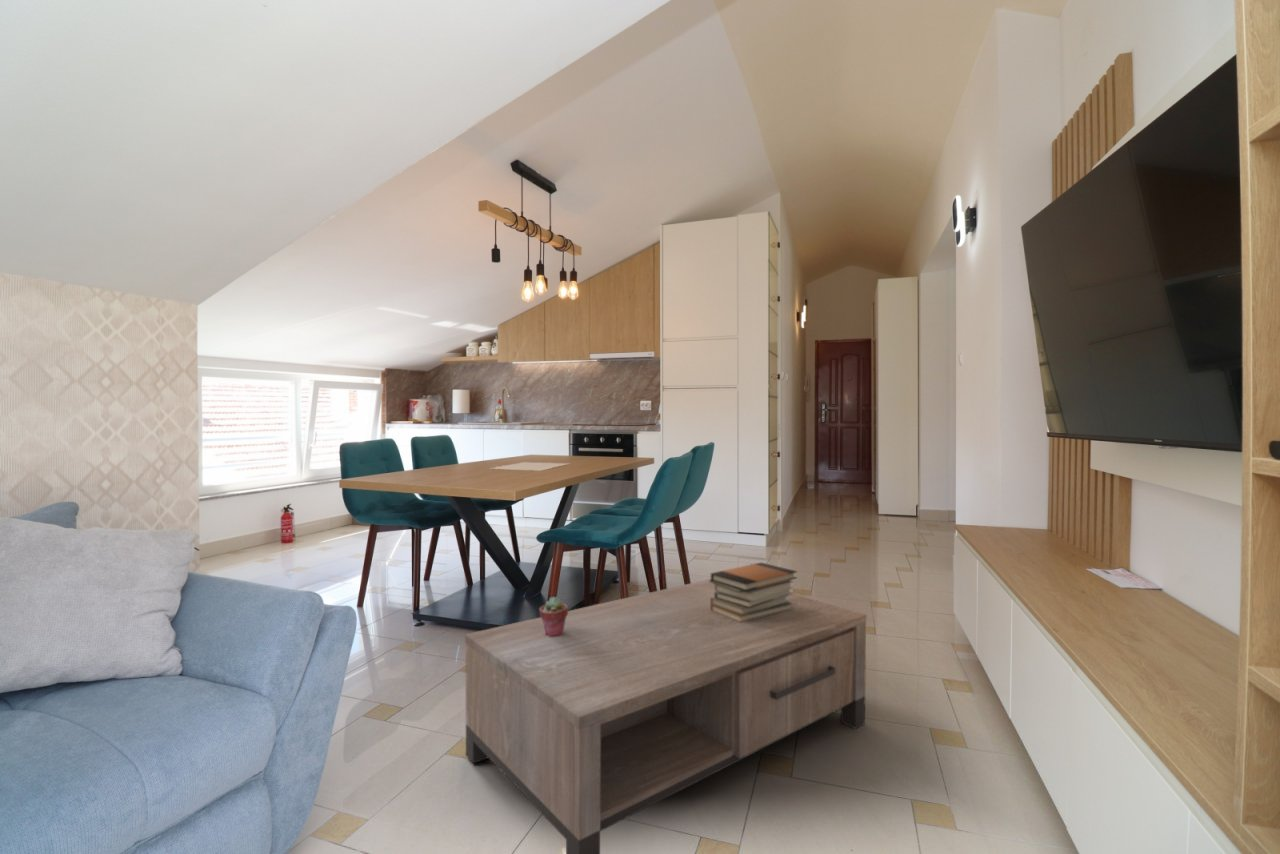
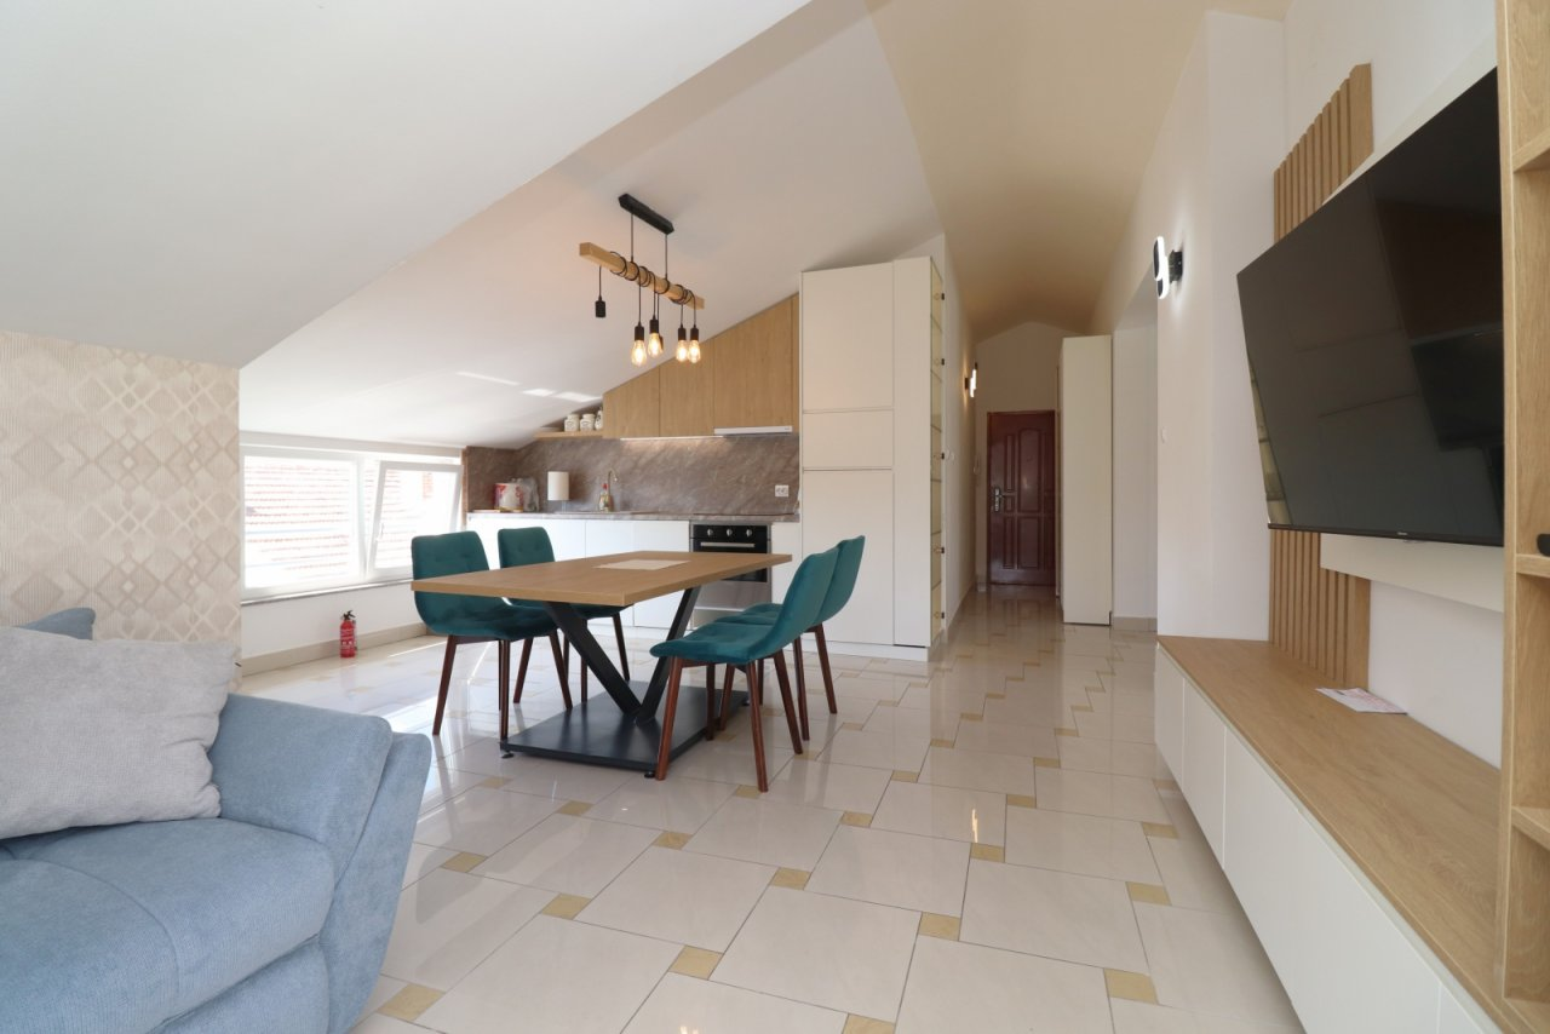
- coffee table (675, 681)
- potted succulent (553, 614)
- book stack (753, 590)
